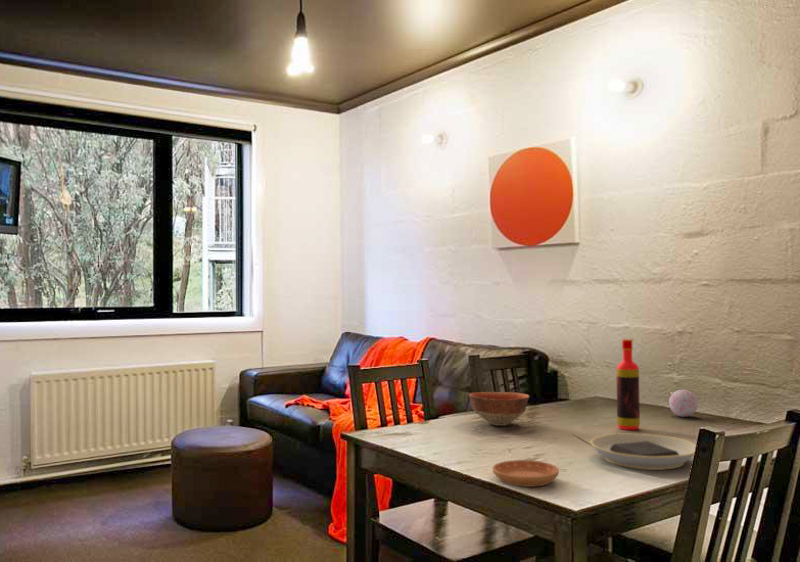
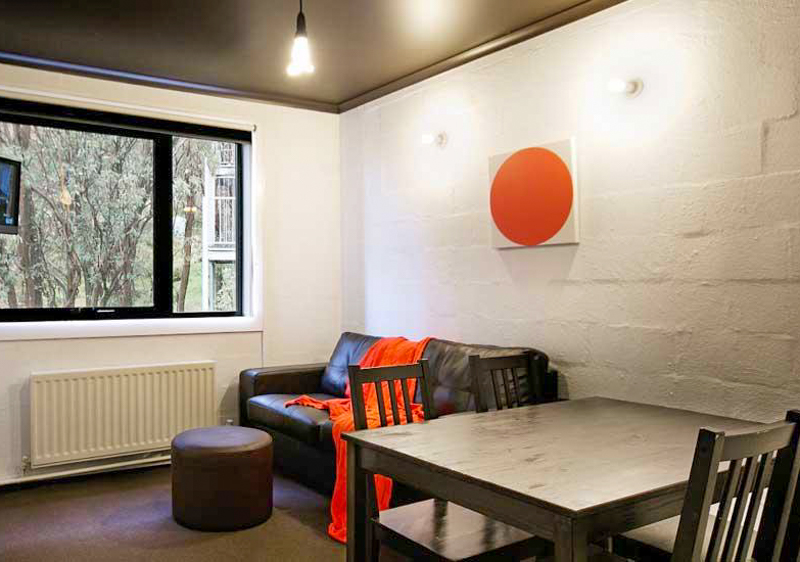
- plate (643, 451)
- bottle (627, 383)
- saucer (525, 473)
- decorative ball (683, 403)
- bowl (499, 408)
